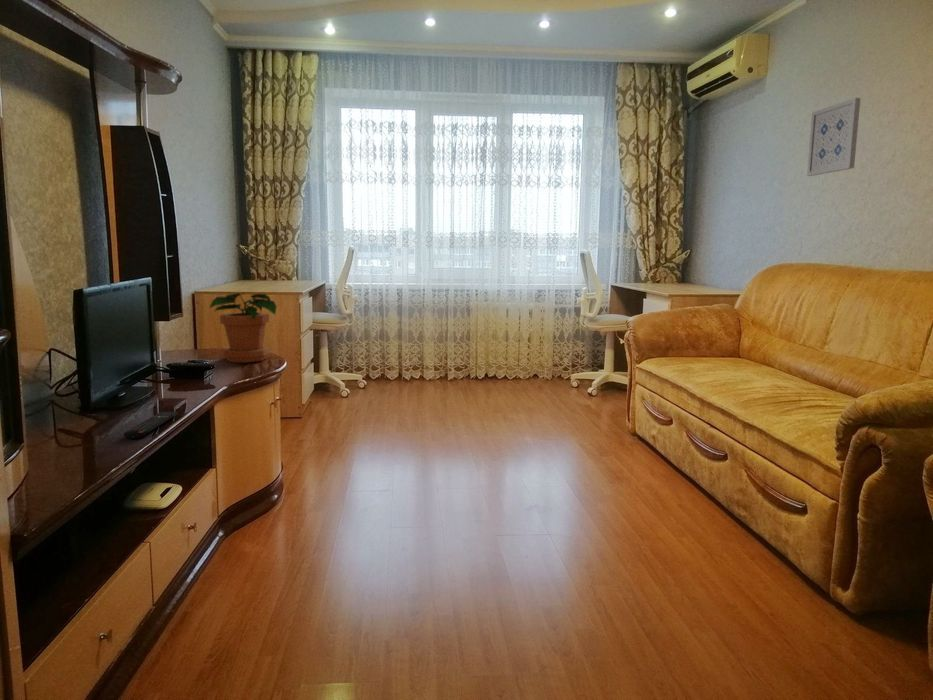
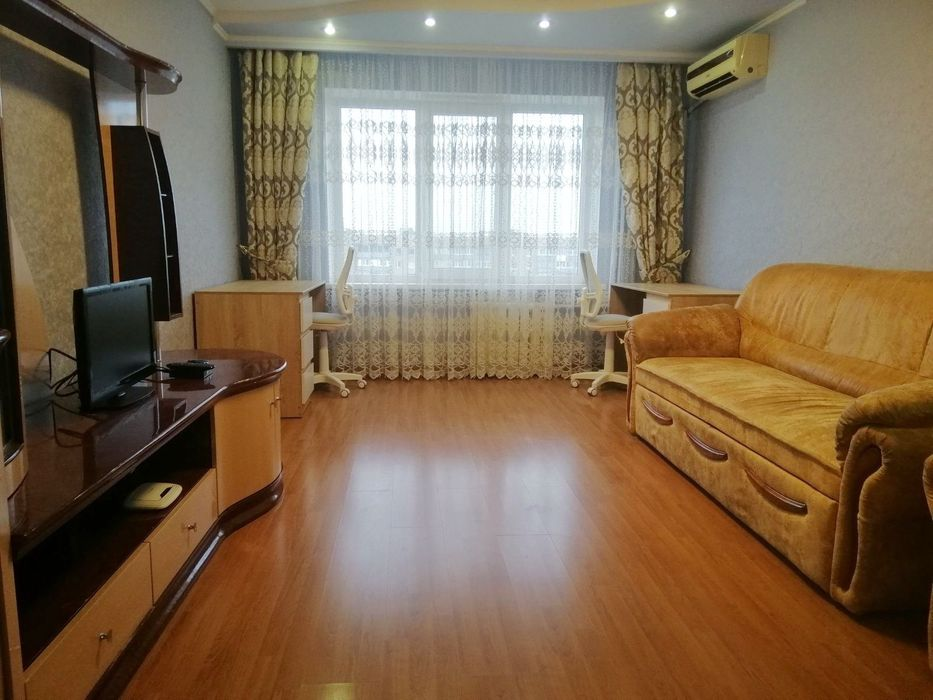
- wall art (832, 139)
- potted plant (246, 327)
- remote control (152, 424)
